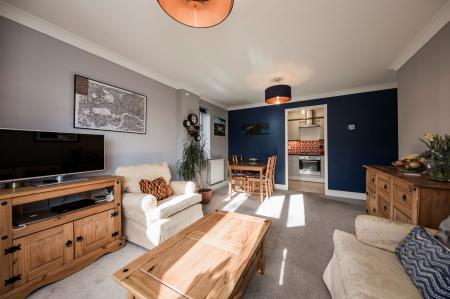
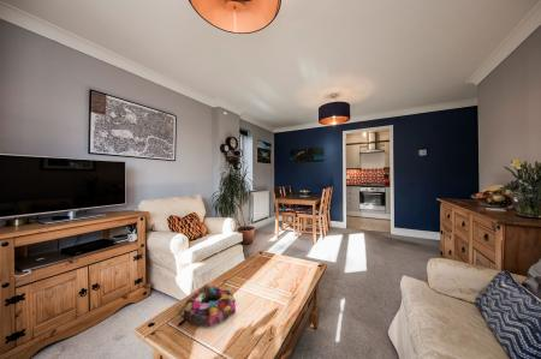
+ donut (209, 300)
